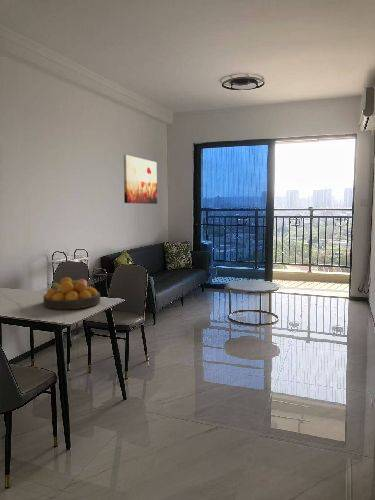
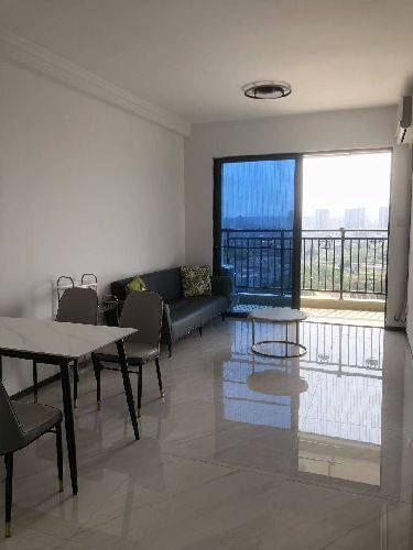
- wall art (141, 181)
- fruit bowl (72, 291)
